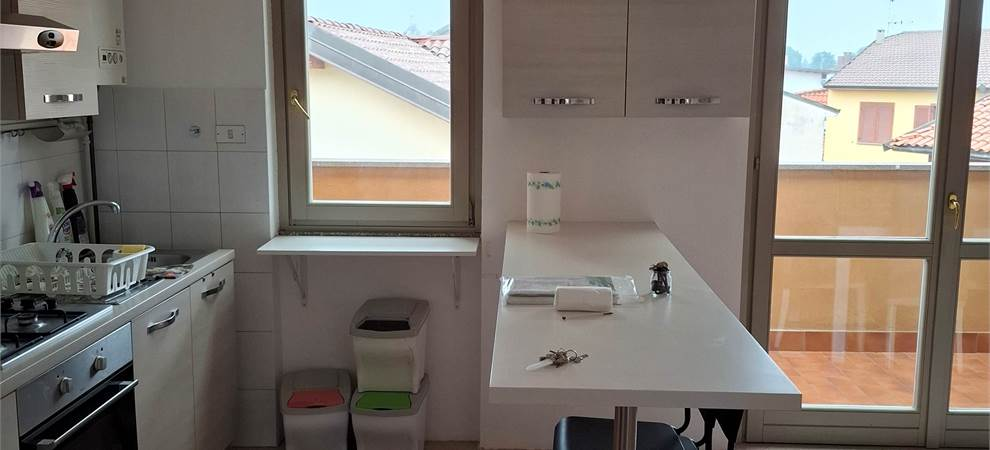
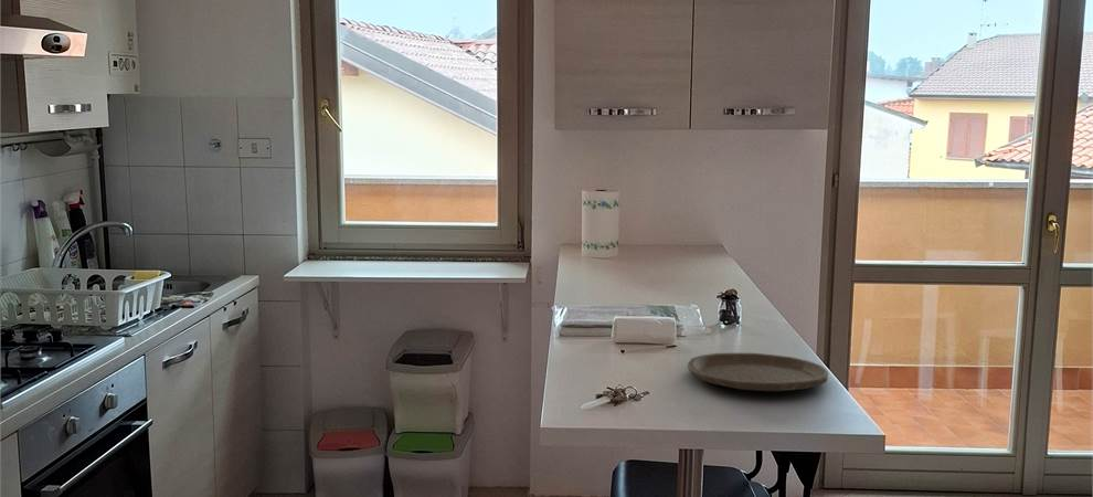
+ plate (756, 372)
